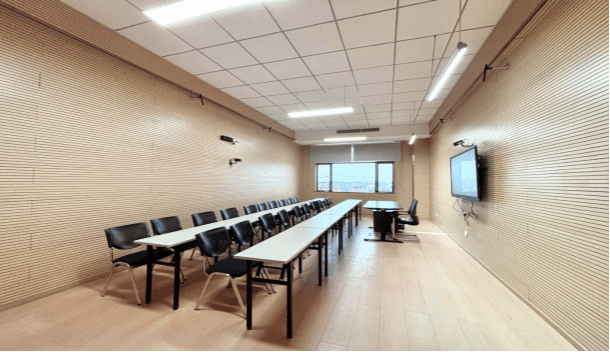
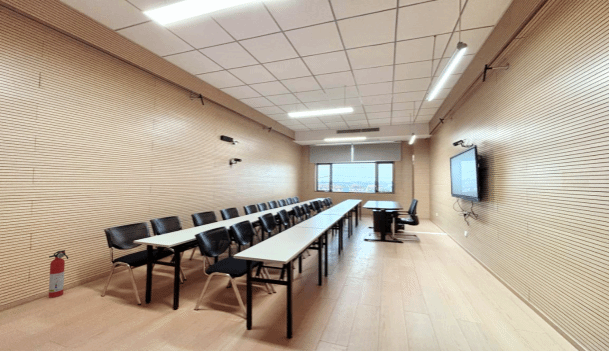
+ fire extinguisher (58, 272)
